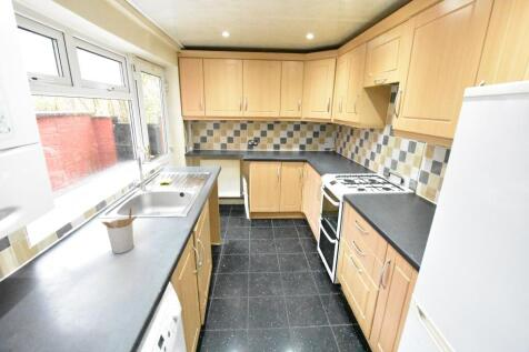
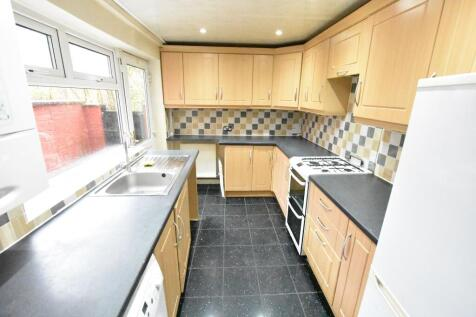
- utensil holder (123, 231)
